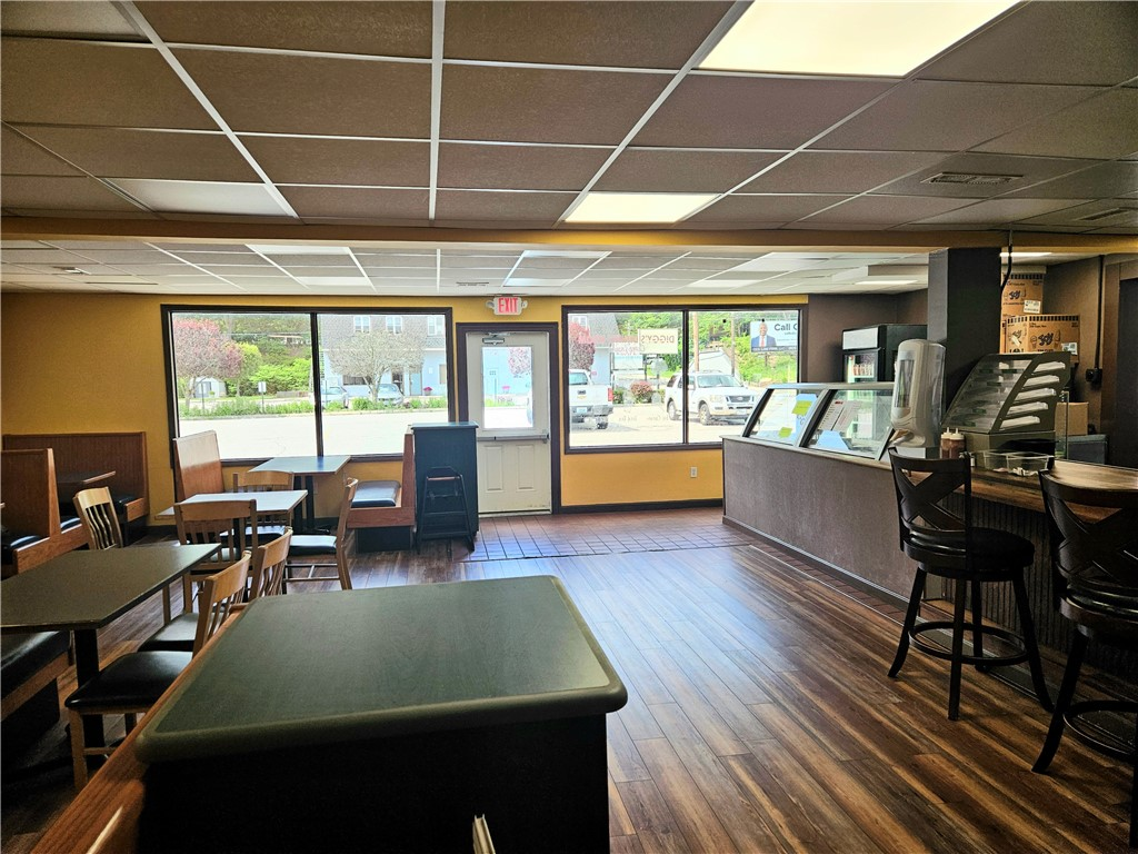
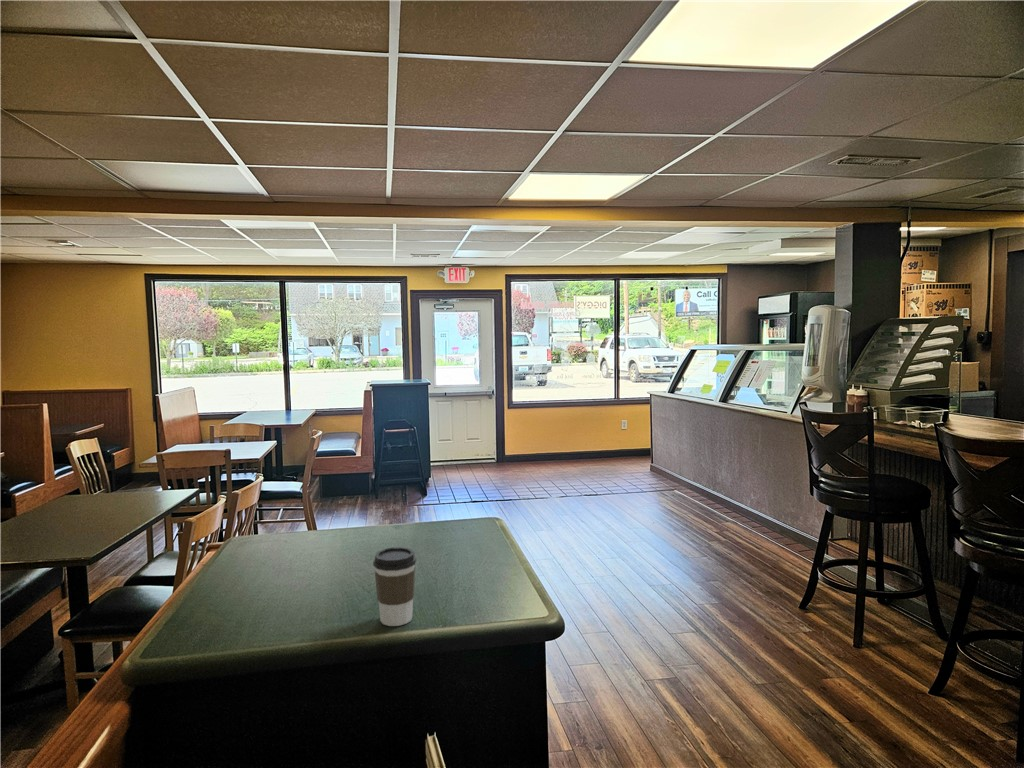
+ coffee cup (395, 586)
